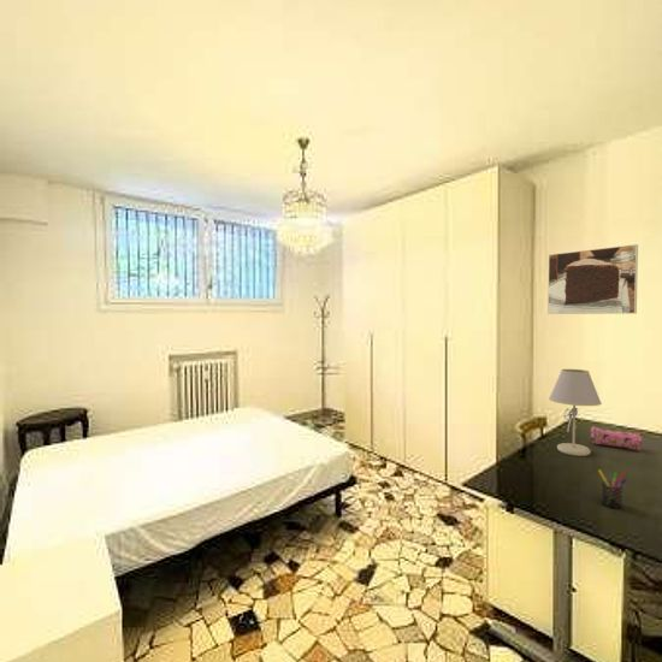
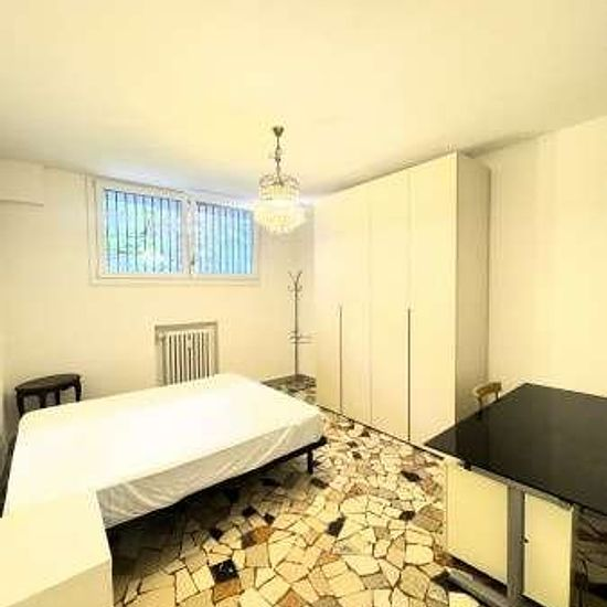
- pencil case (615, 438)
- pen holder (613, 486)
- table lamp (574, 410)
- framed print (589, 282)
